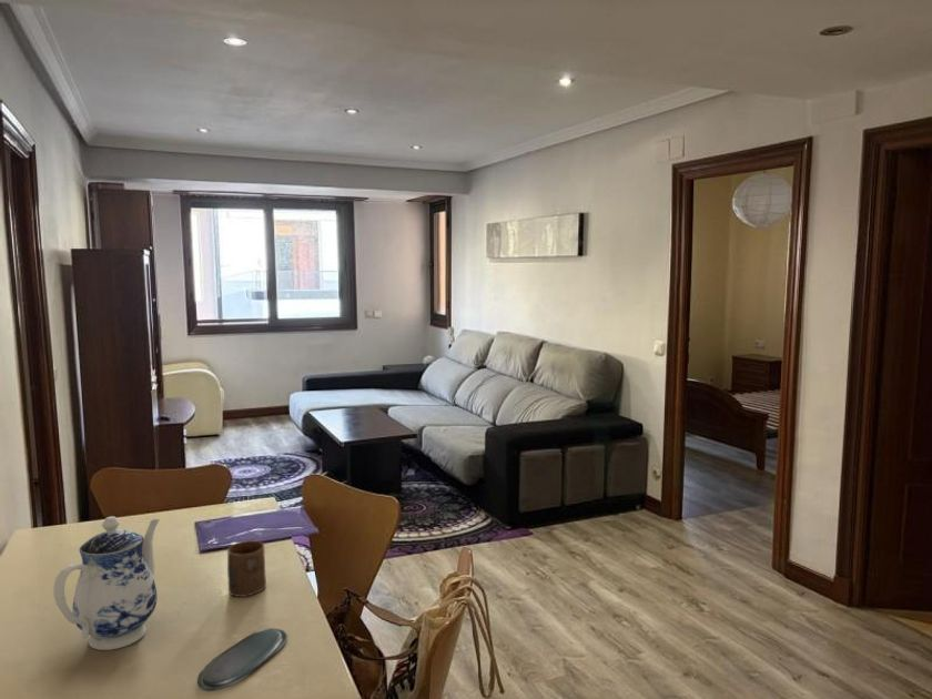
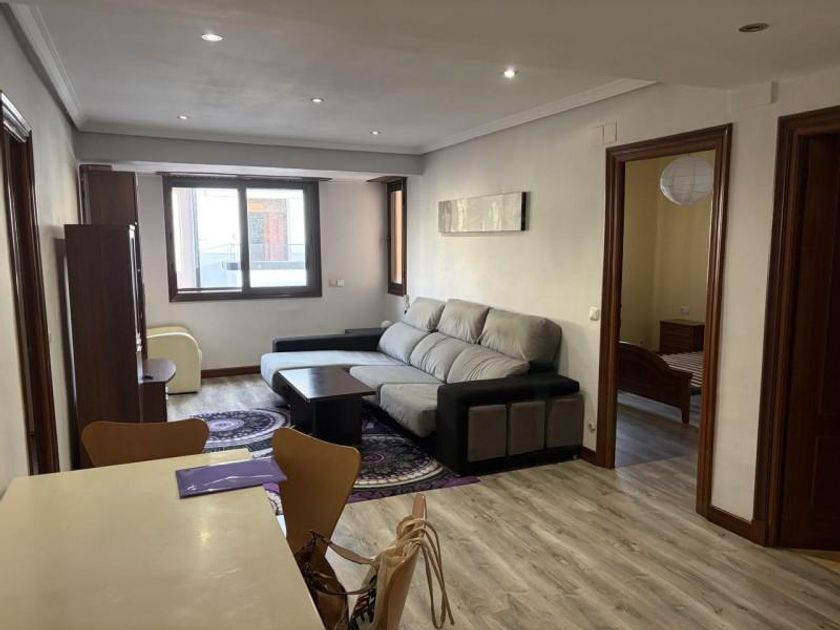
- oval tray (244, 657)
- cup (245, 568)
- teapot (114, 577)
